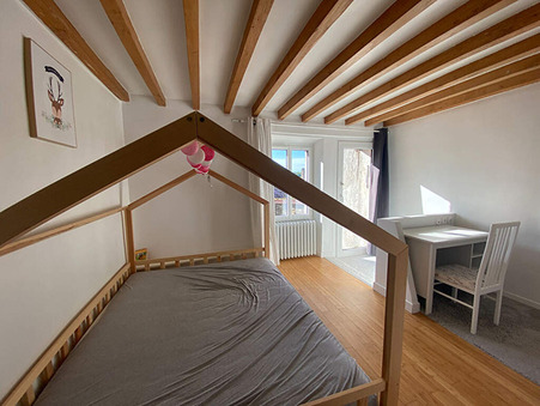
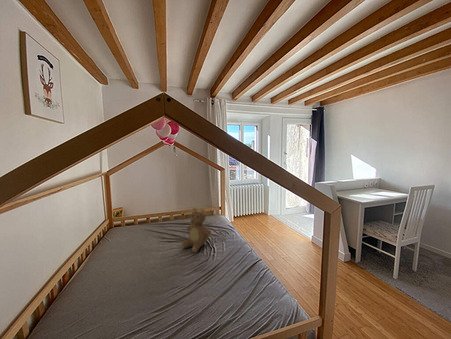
+ teddy bear (195, 228)
